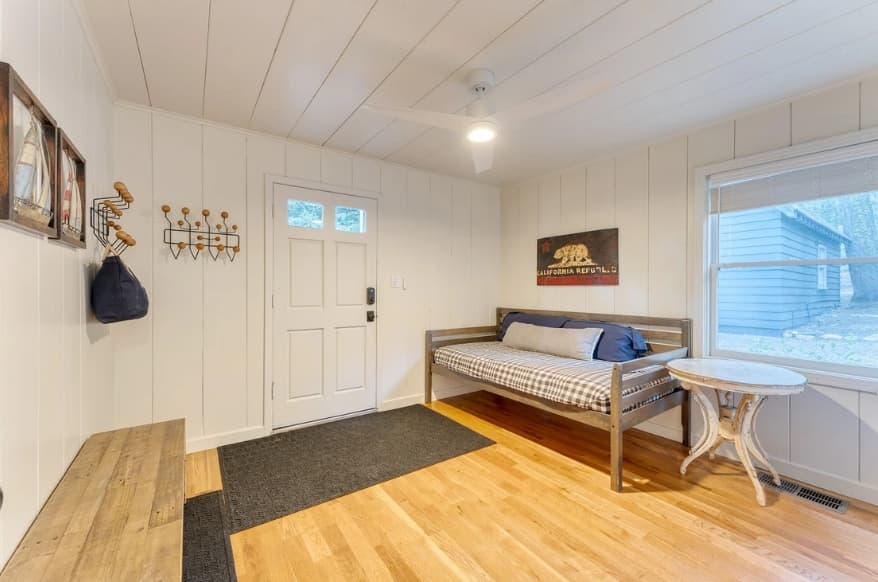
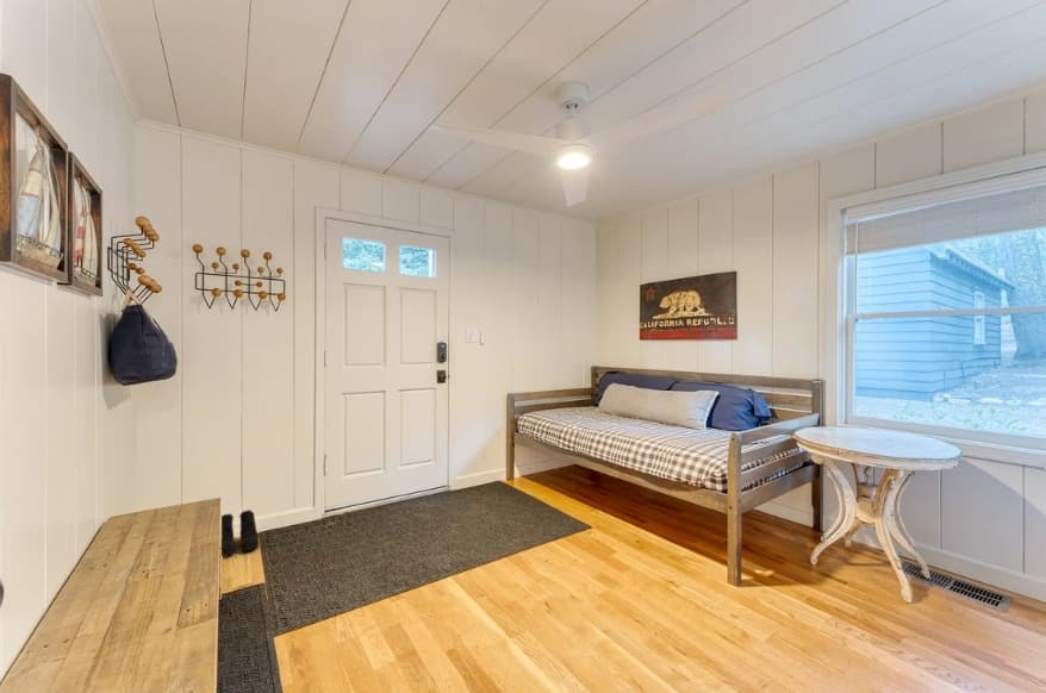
+ boots (239, 532)
